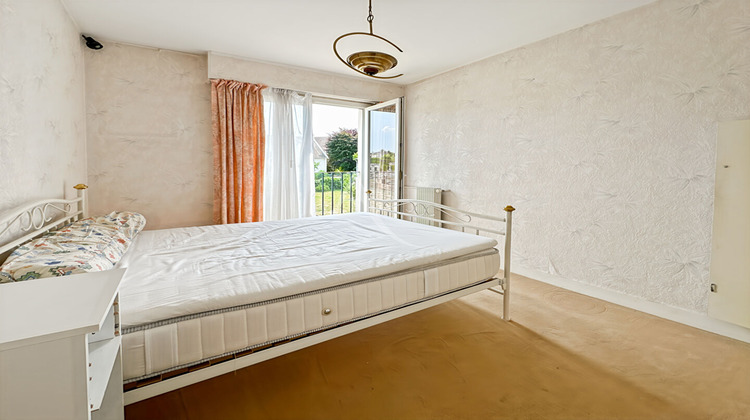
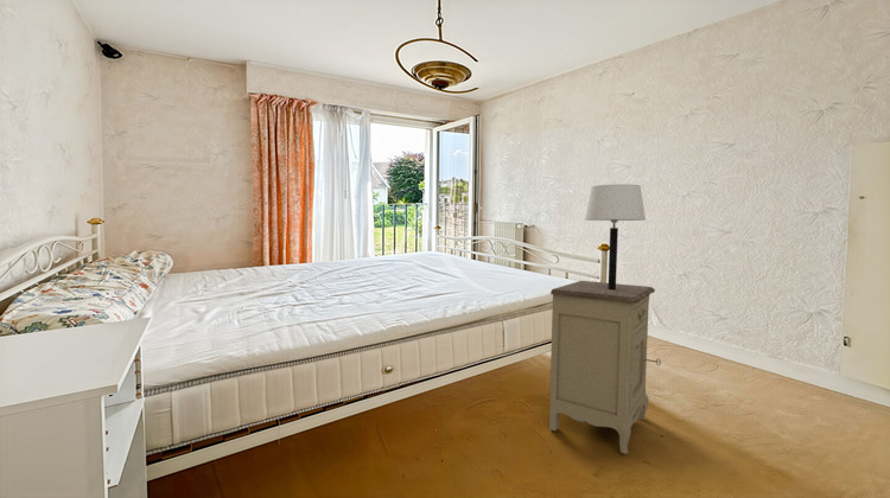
+ nightstand (608, 358)
+ table lamp (614, 237)
